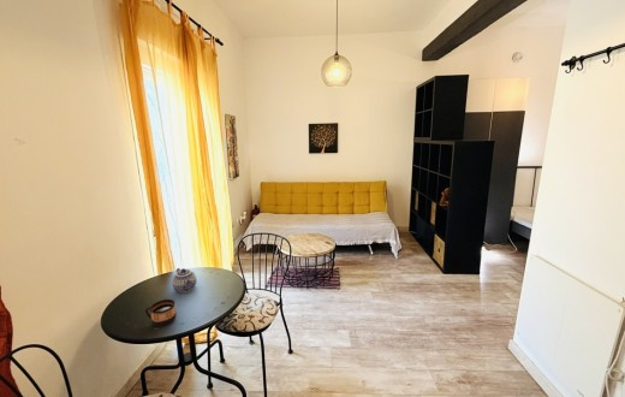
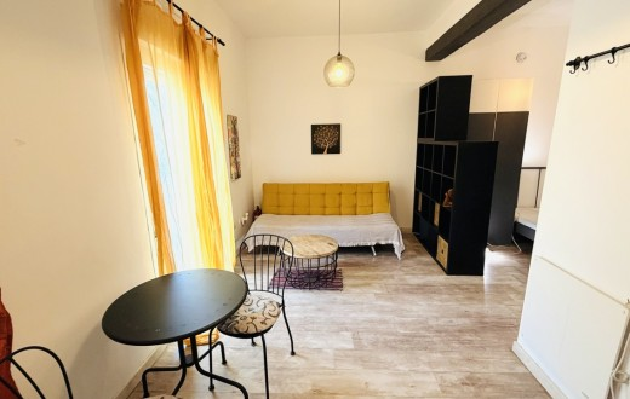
- cup (162, 312)
- teapot (184, 278)
